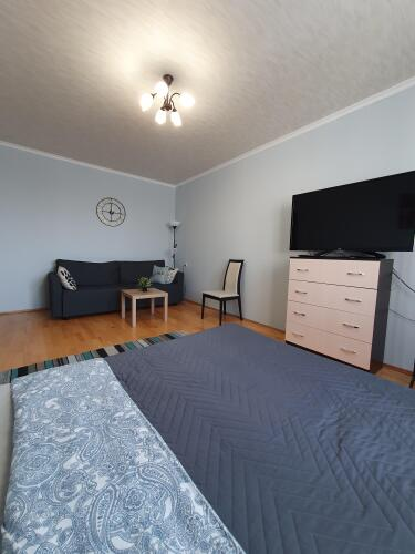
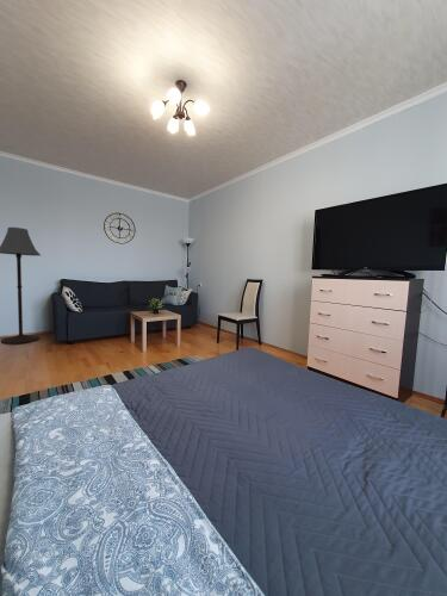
+ floor lamp (19, 285)
